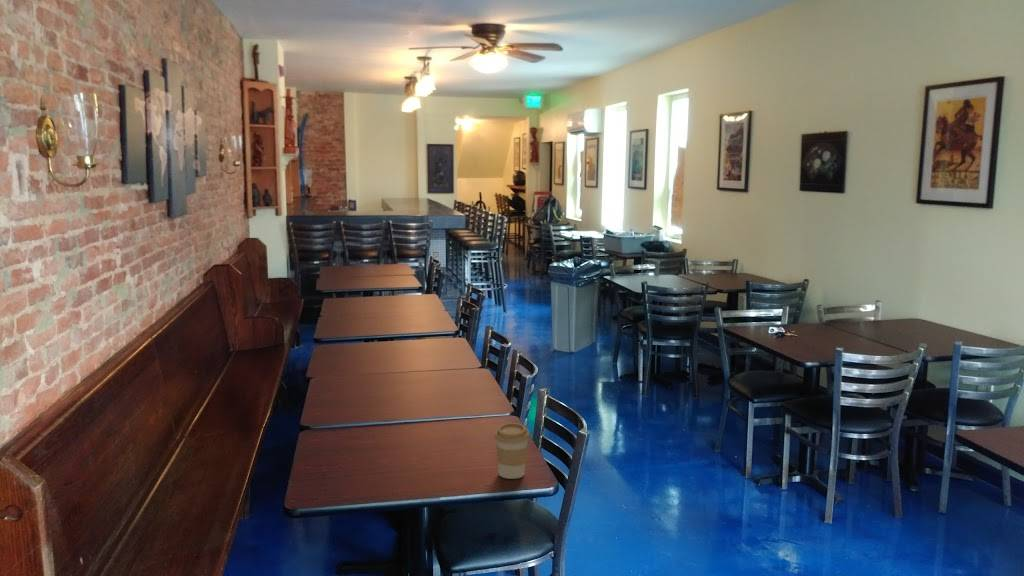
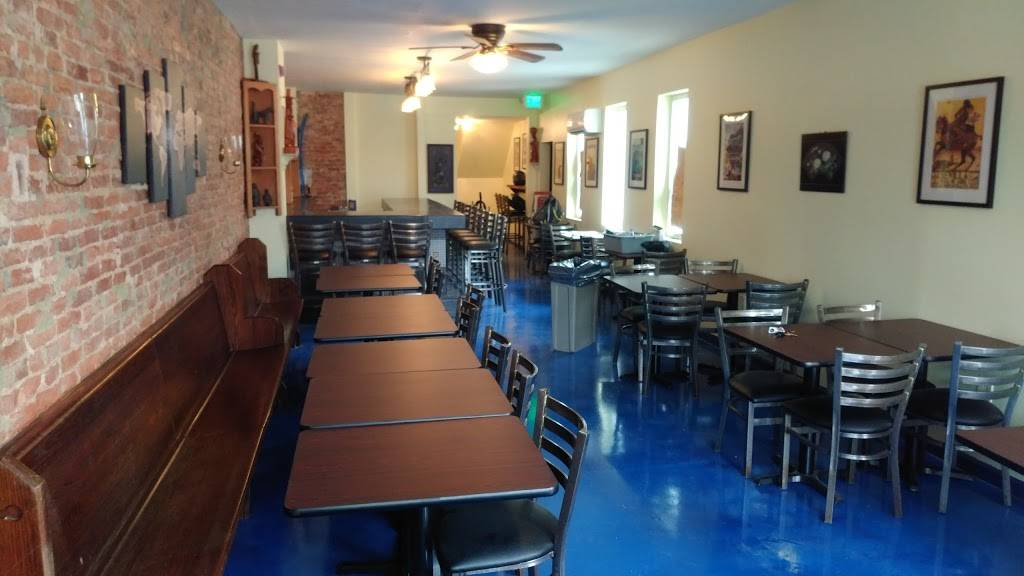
- coffee cup (511, 450)
